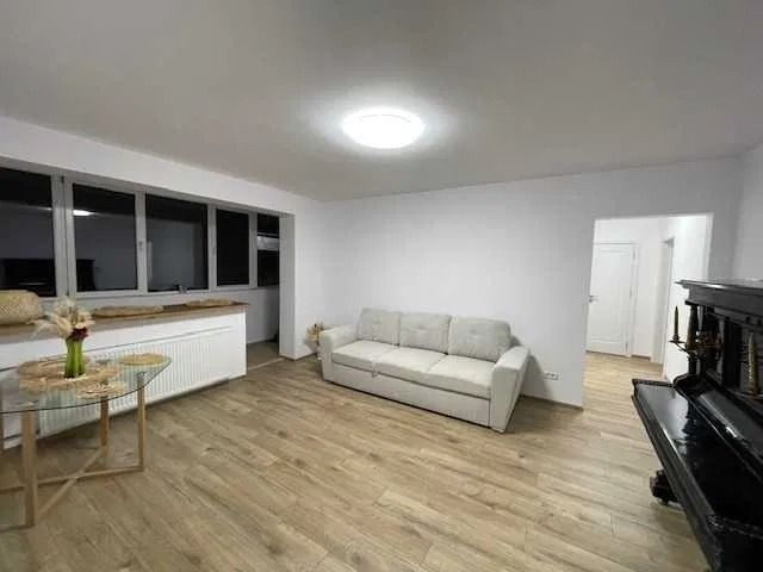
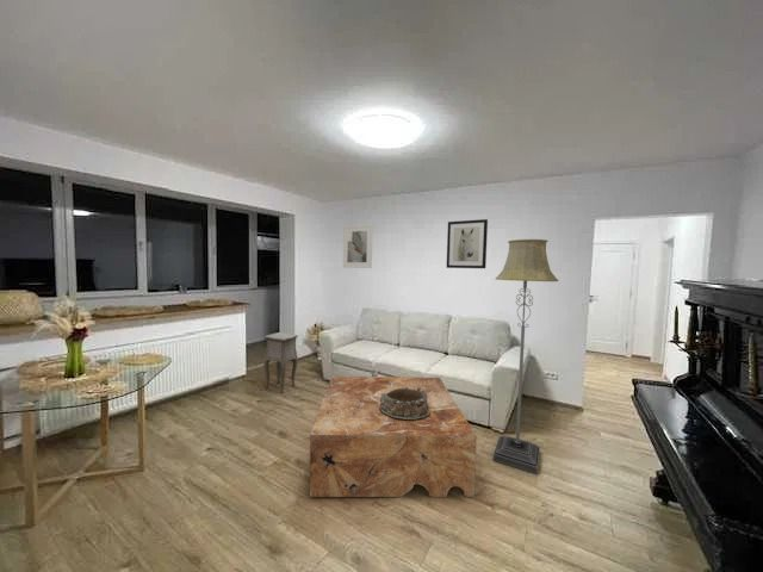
+ coffee table (389, 424)
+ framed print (356, 247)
+ floor lamp (521, 350)
+ side table (280, 361)
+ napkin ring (405, 400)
+ wall art (466, 244)
